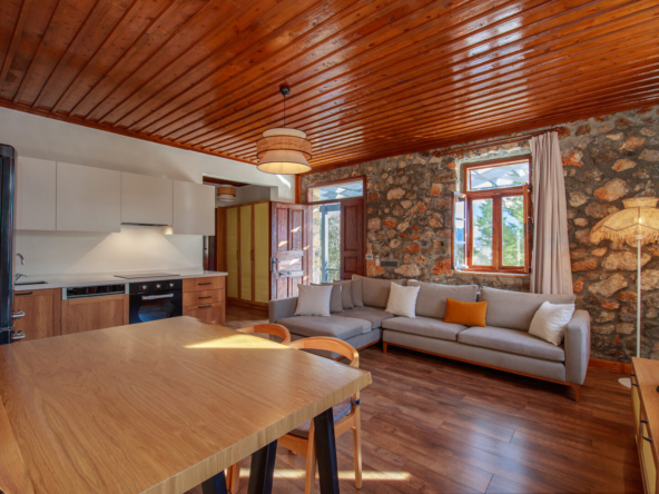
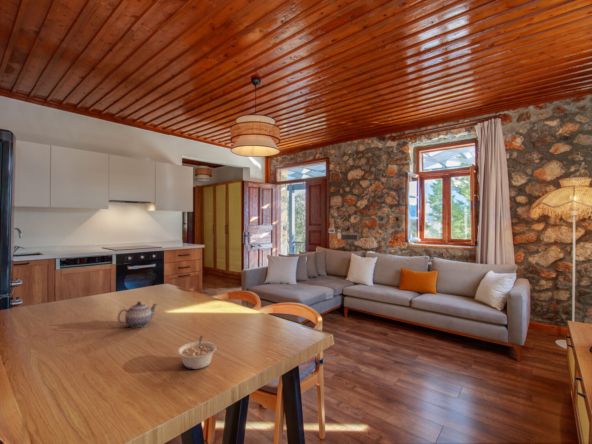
+ teapot (138, 313)
+ legume (196, 353)
